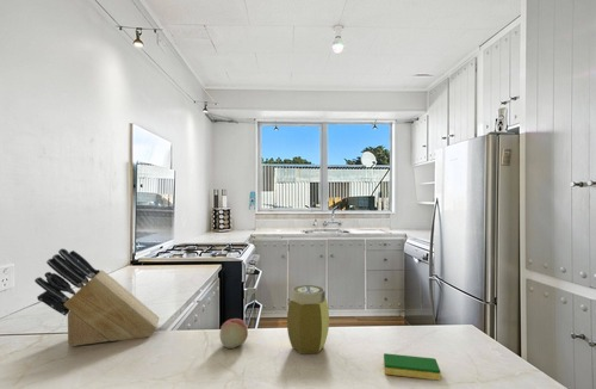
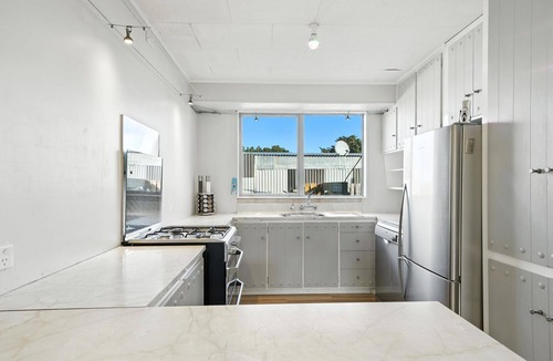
- dish sponge (410, 365)
- knife block (101, 291)
- fruit (234, 332)
- jar (308, 317)
